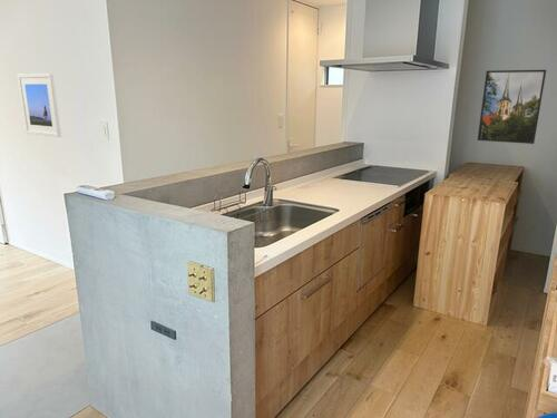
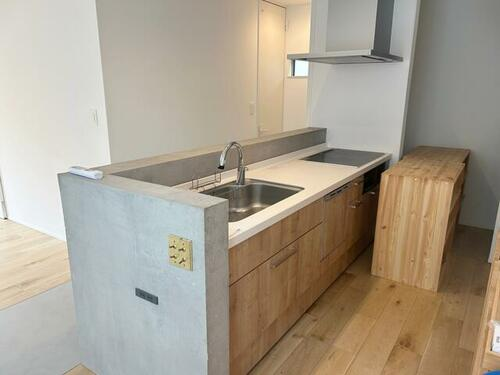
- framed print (39, 105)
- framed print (509, 106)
